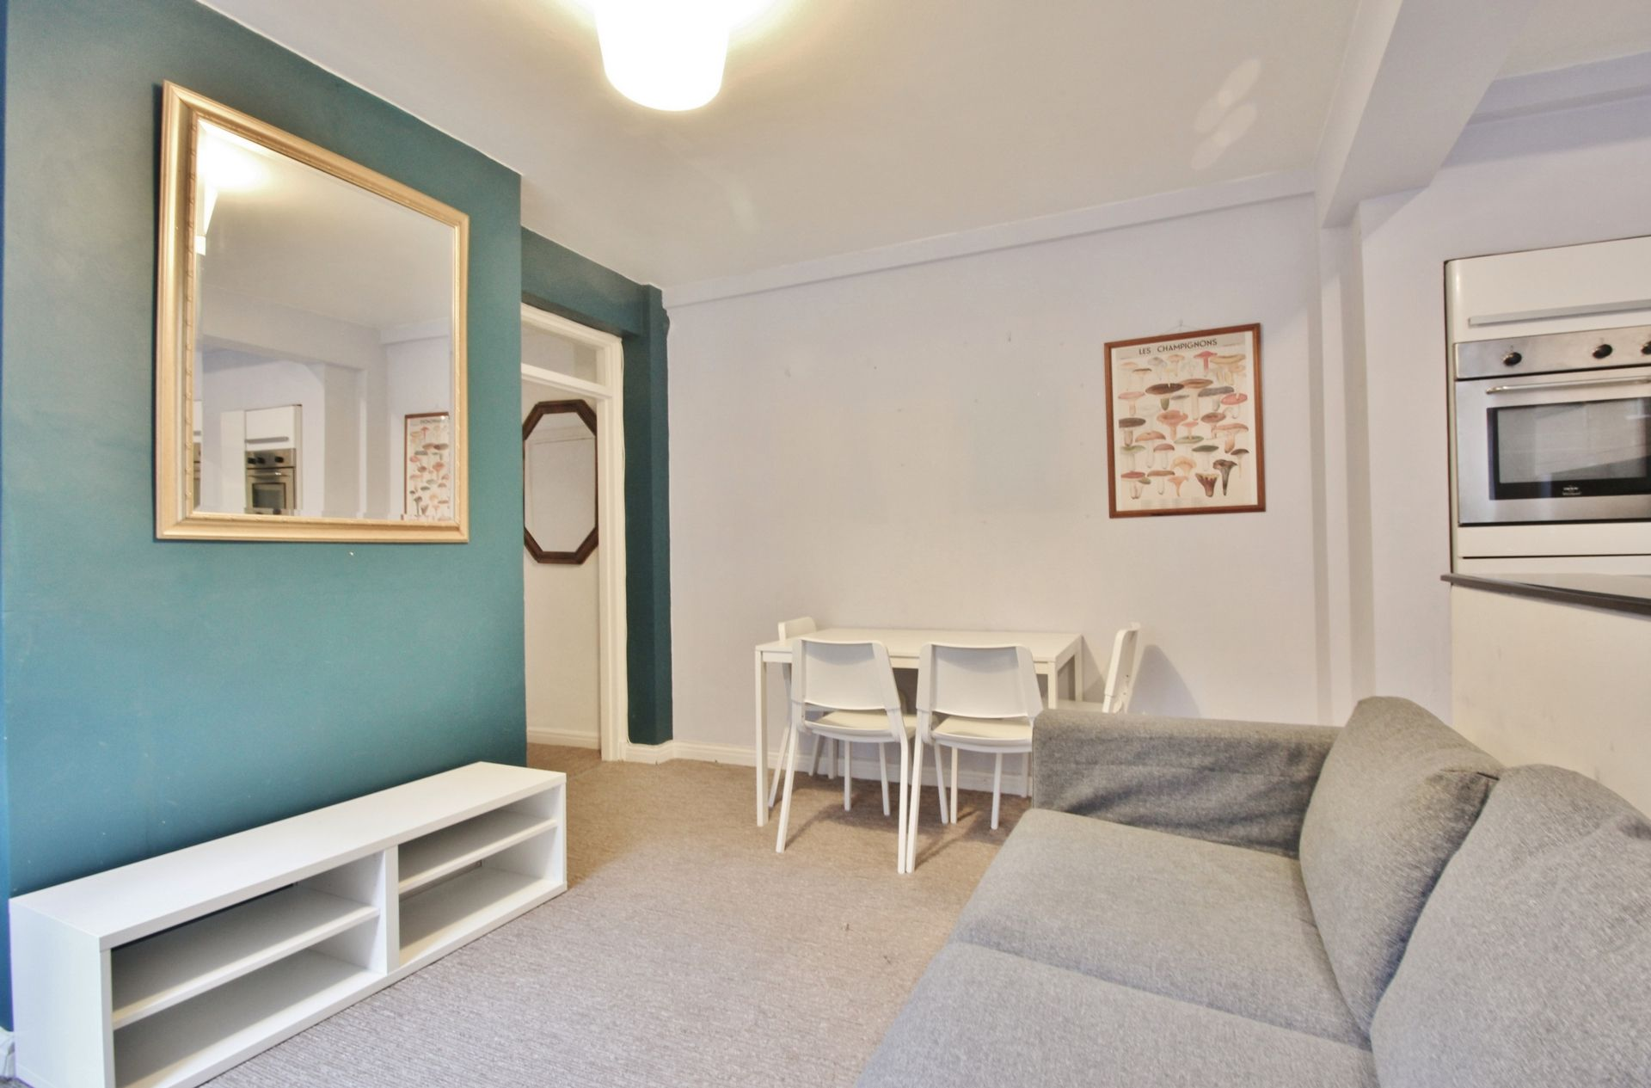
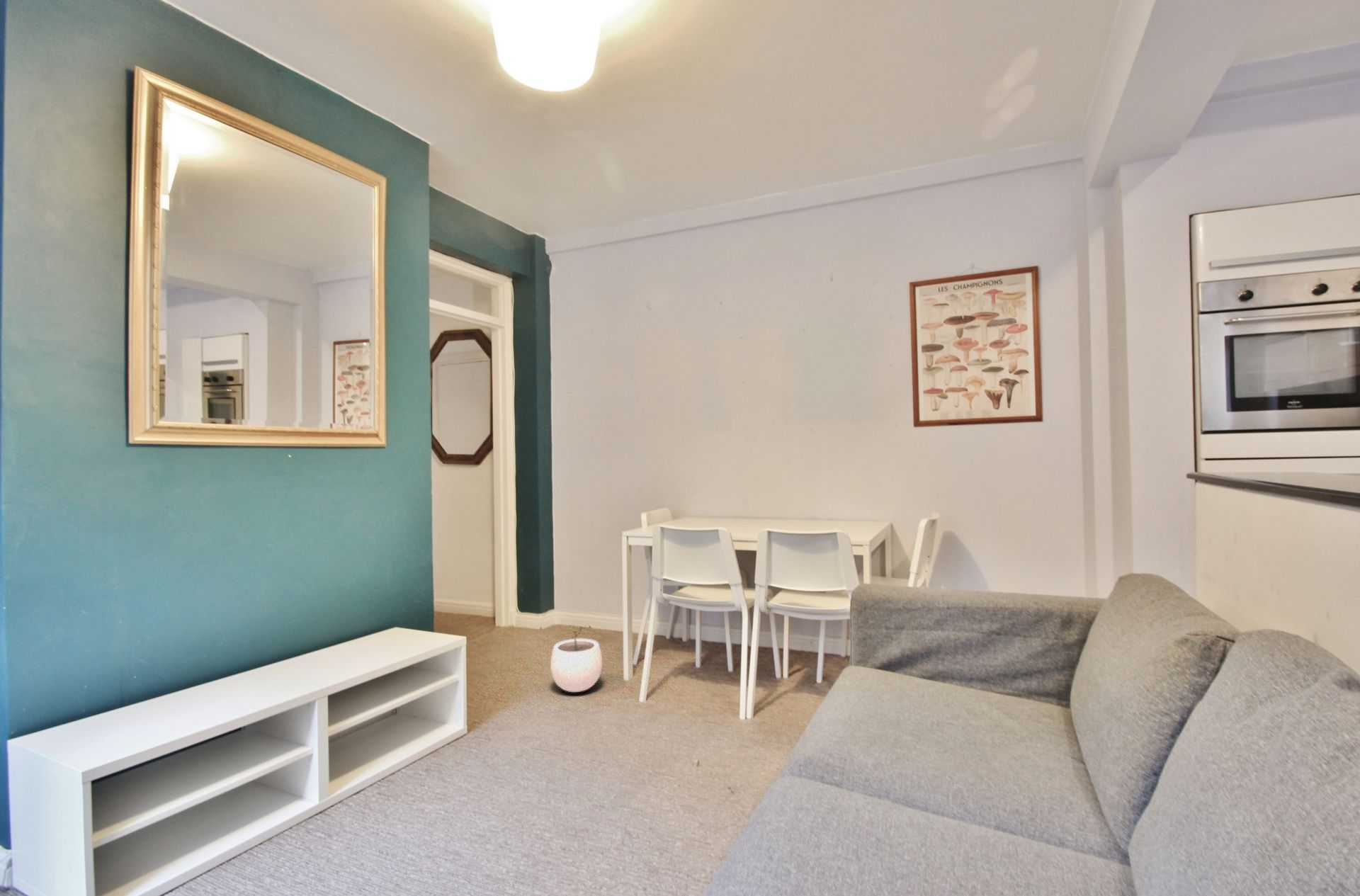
+ plant pot (576, 657)
